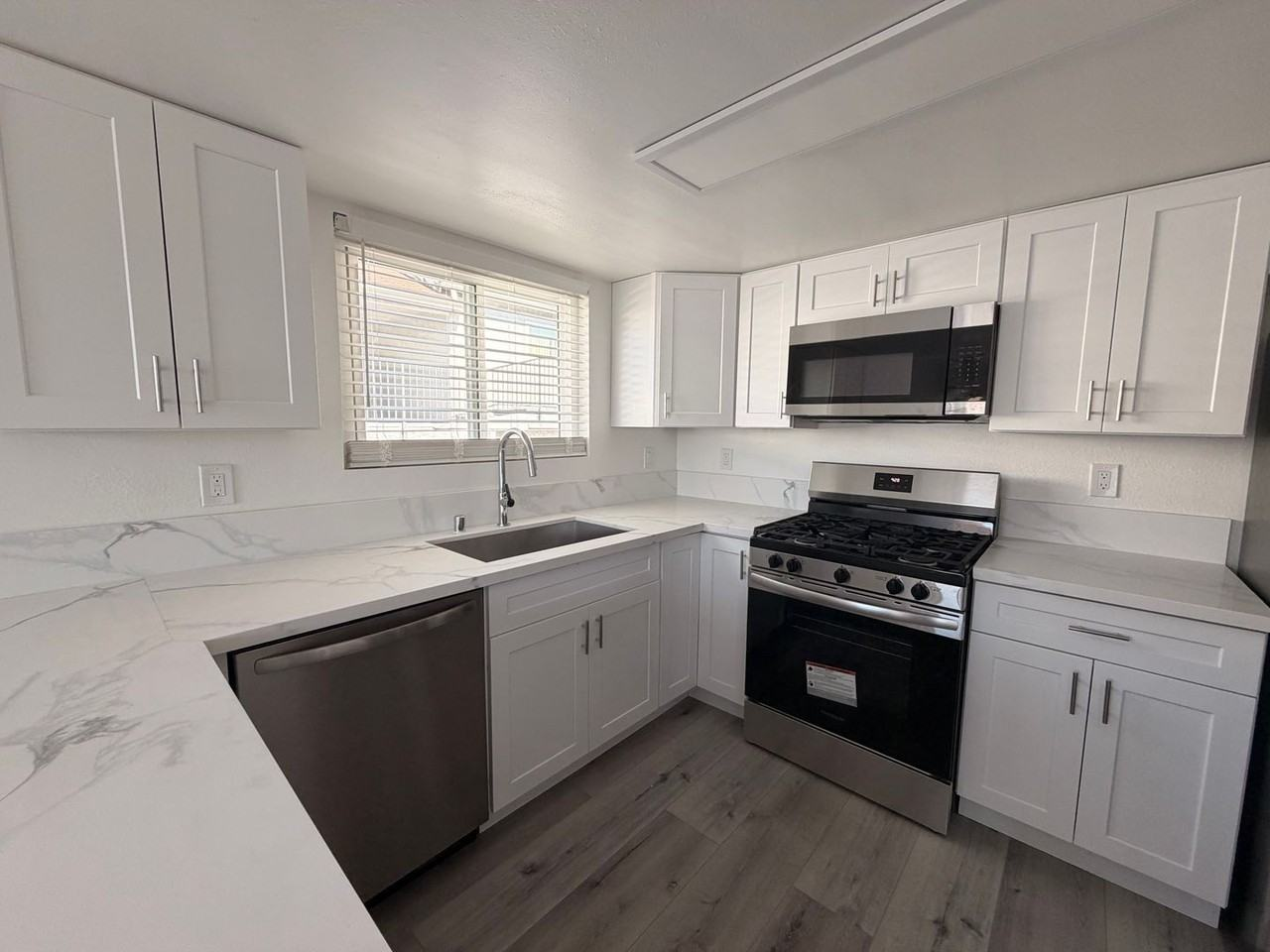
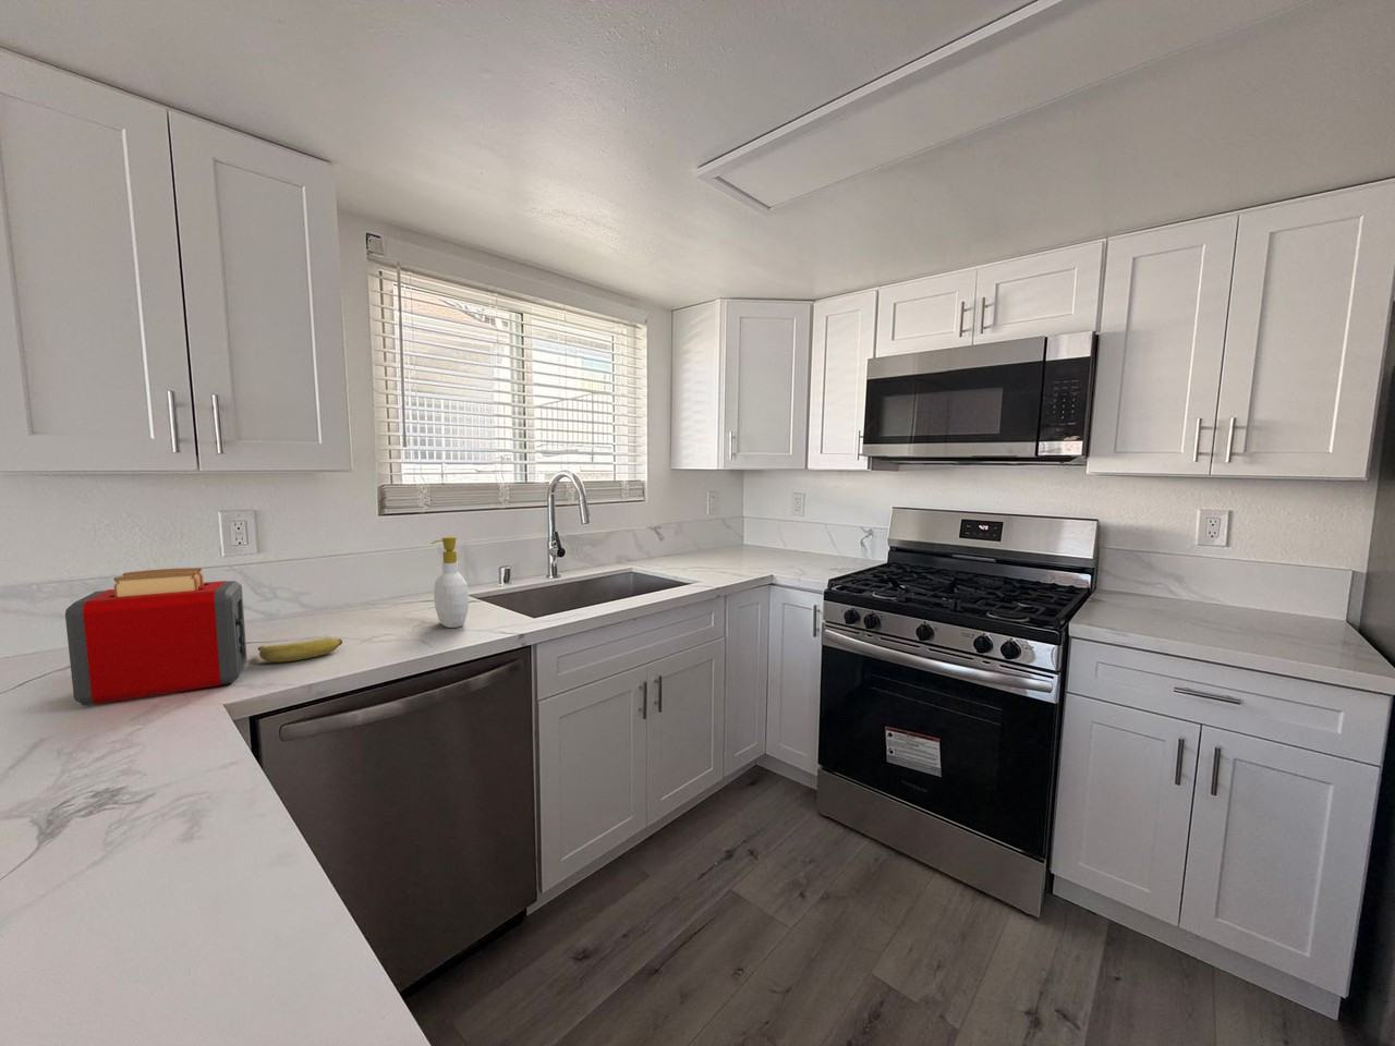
+ toaster (167, 627)
+ banana (300, 647)
+ soap bottle (449, 581)
